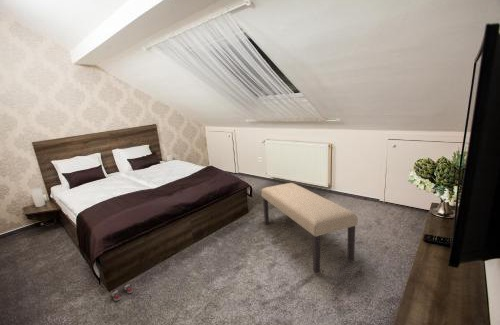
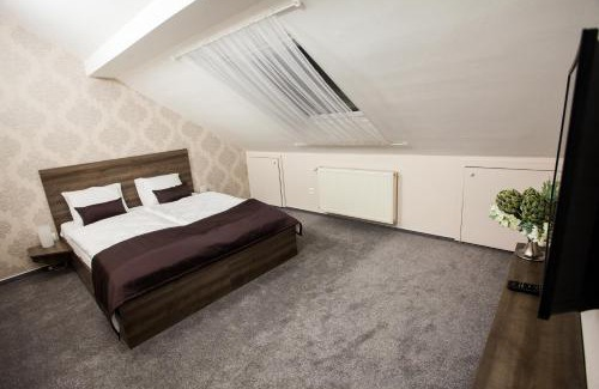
- sneaker (124, 288)
- bench (301, 218)
